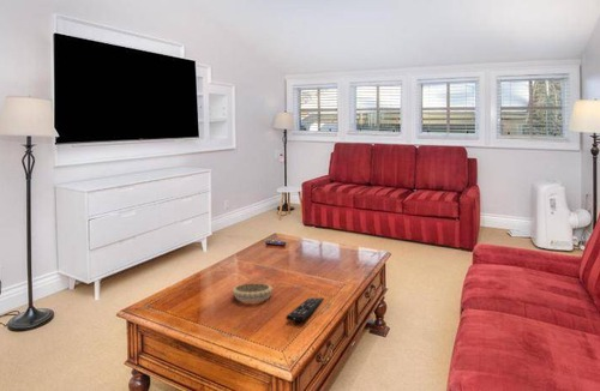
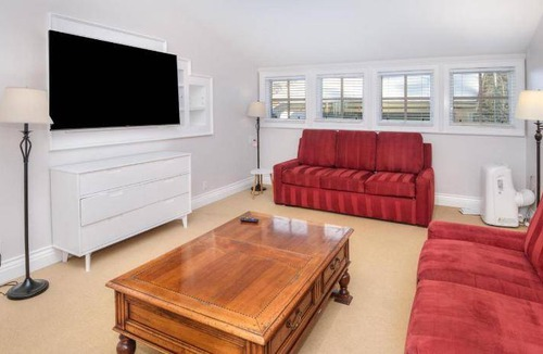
- remote control (306, 307)
- decorative bowl (252, 291)
